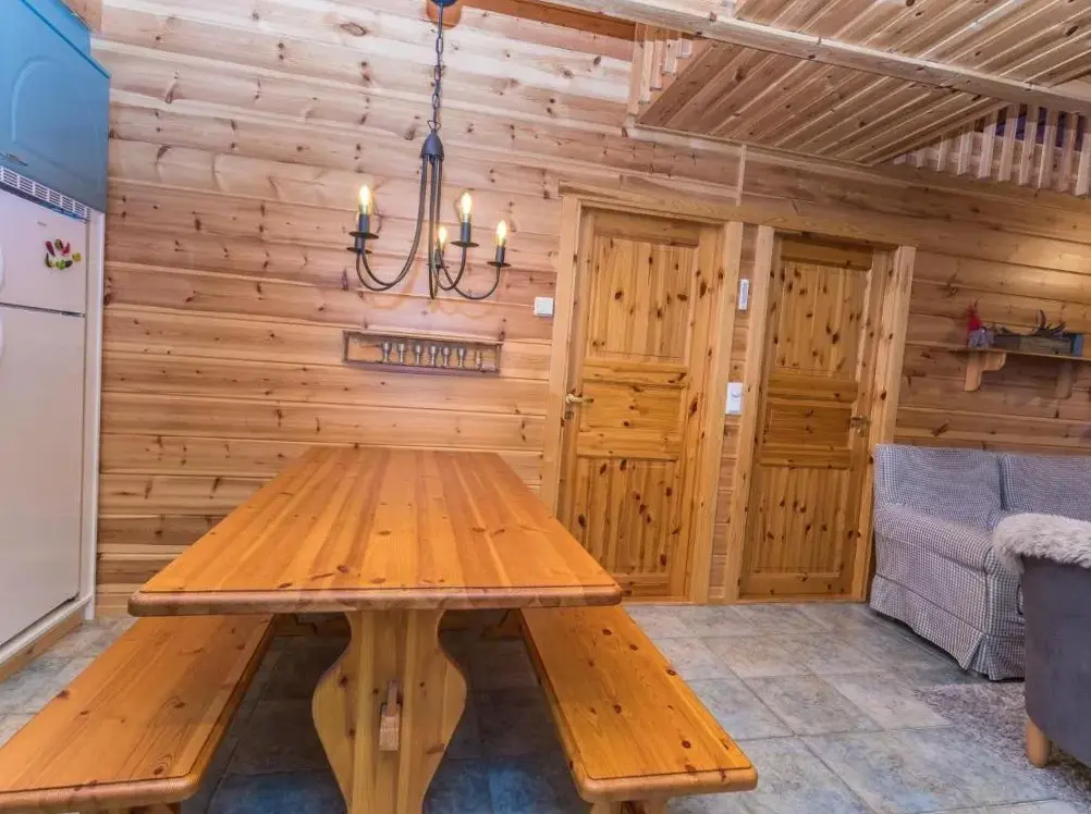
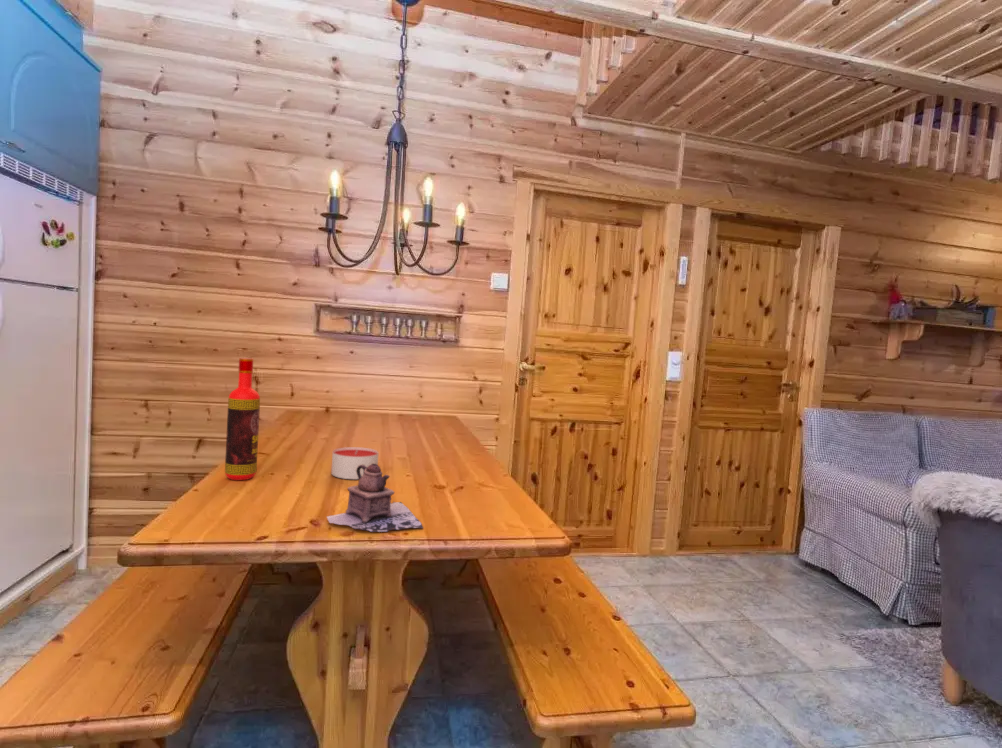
+ teapot (373, 491)
+ bottle (243, 418)
+ candle (355, 461)
